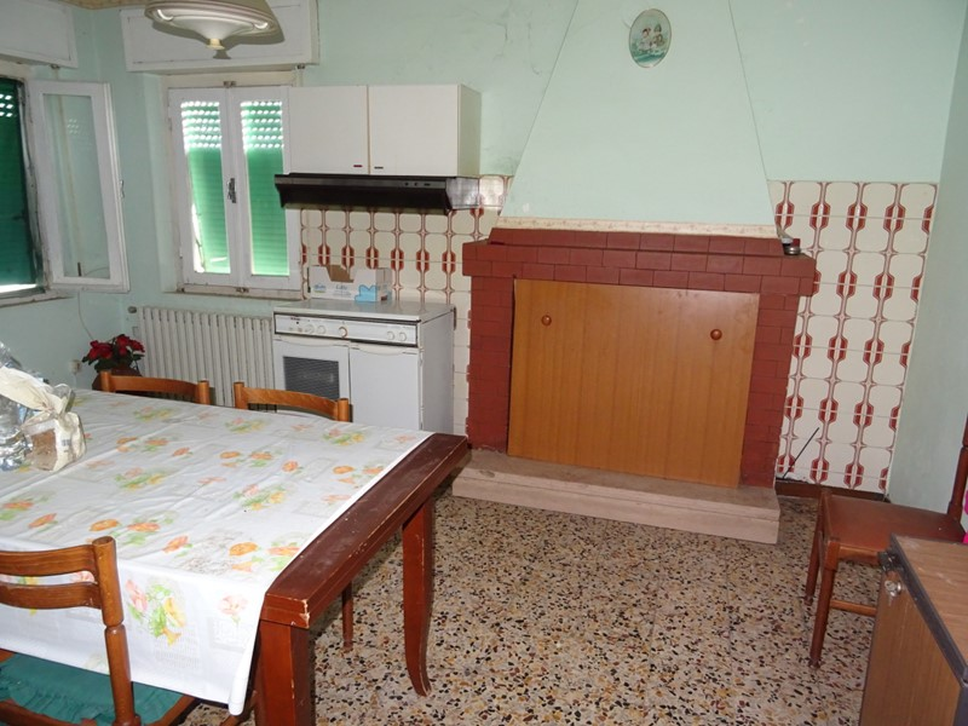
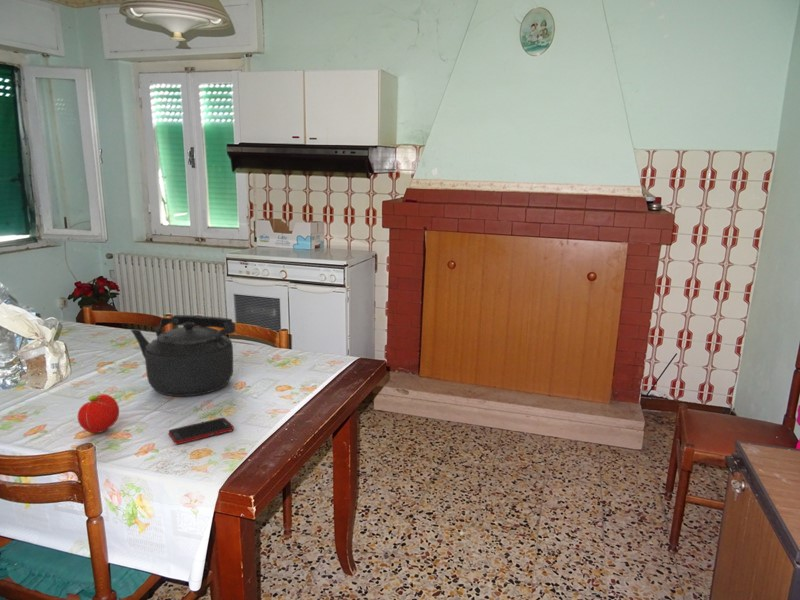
+ cell phone (201, 430)
+ kettle (188, 352)
+ fruit (98, 411)
